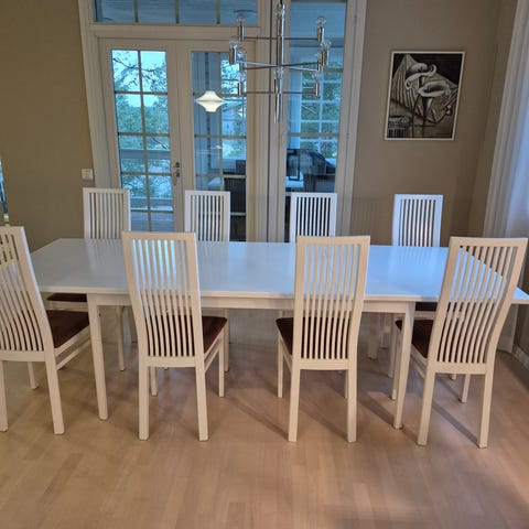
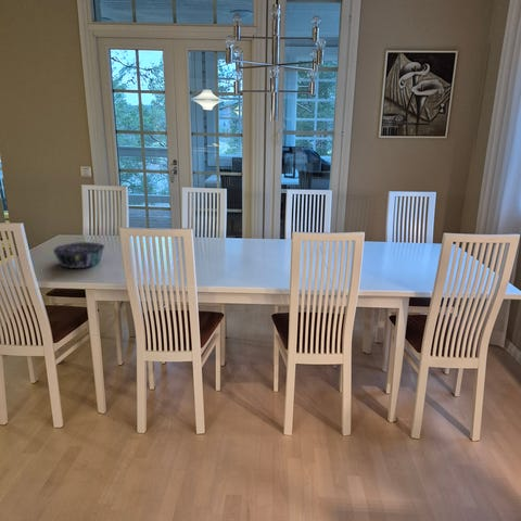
+ decorative bowl (79, 255)
